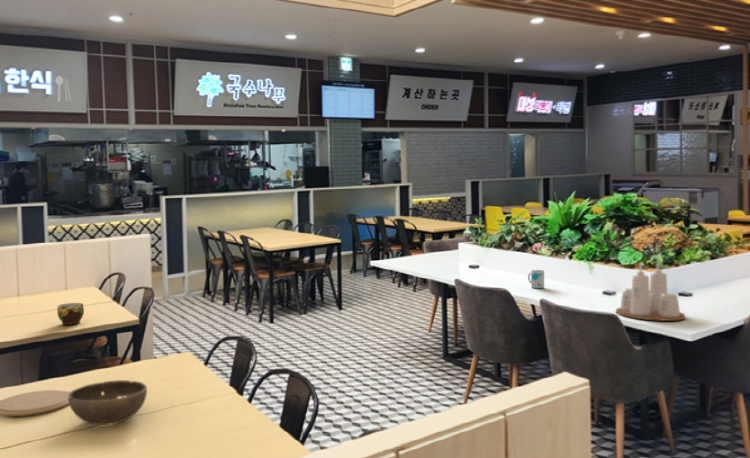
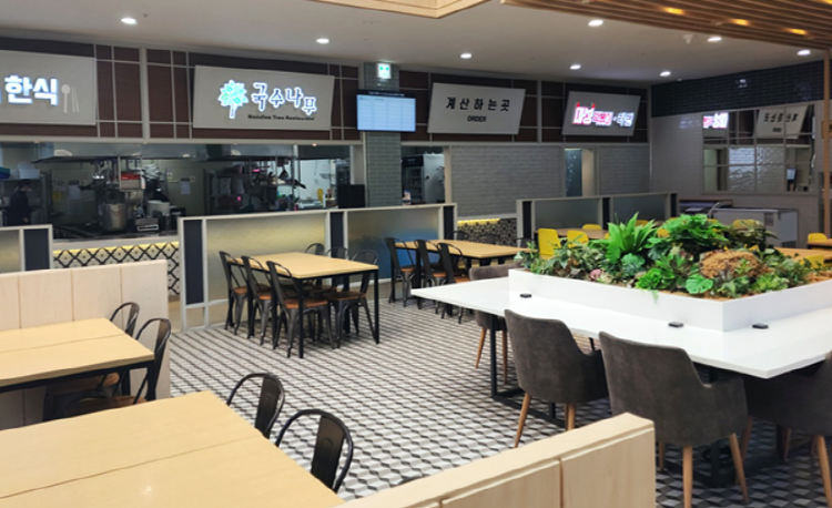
- cup (71, 313)
- condiment set (650, 288)
- bowl (108, 405)
- mug (535, 278)
- plate (34, 401)
